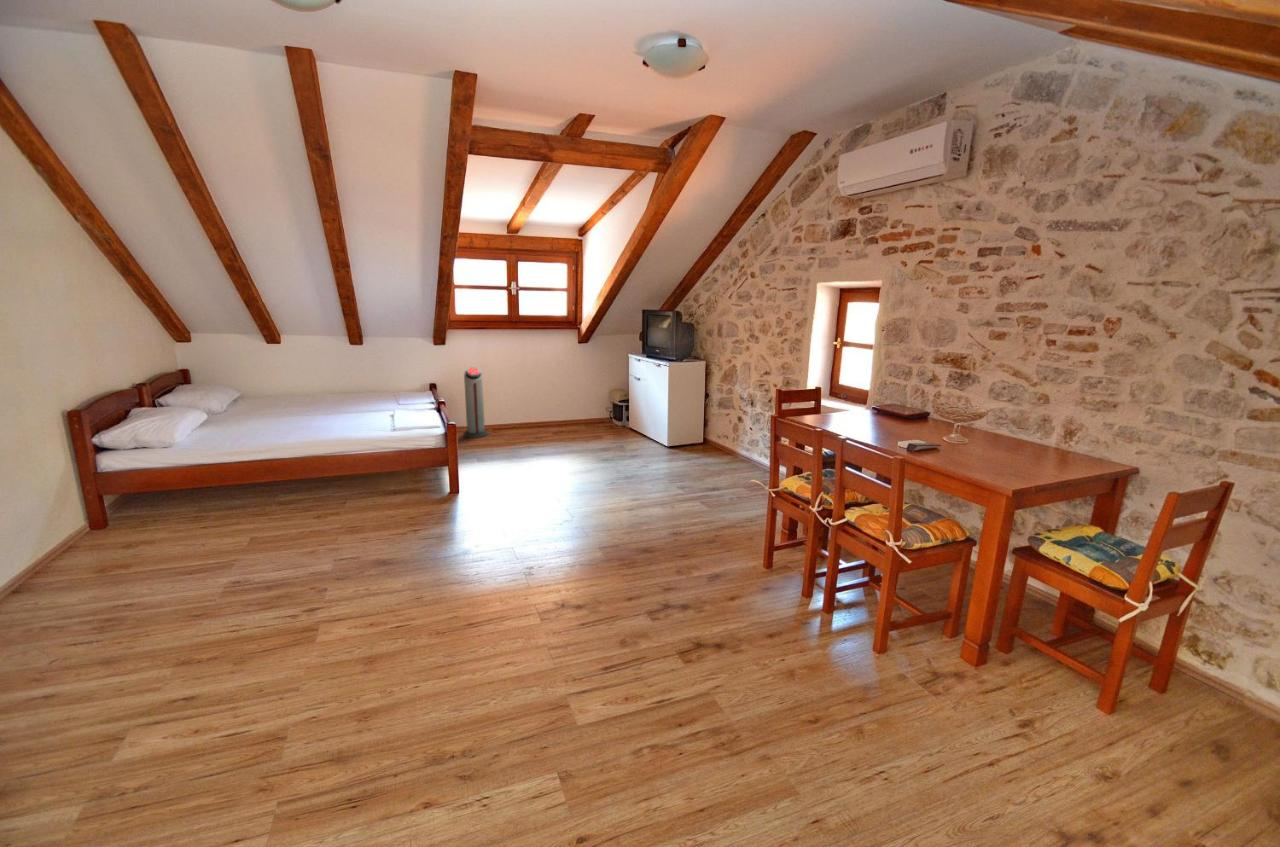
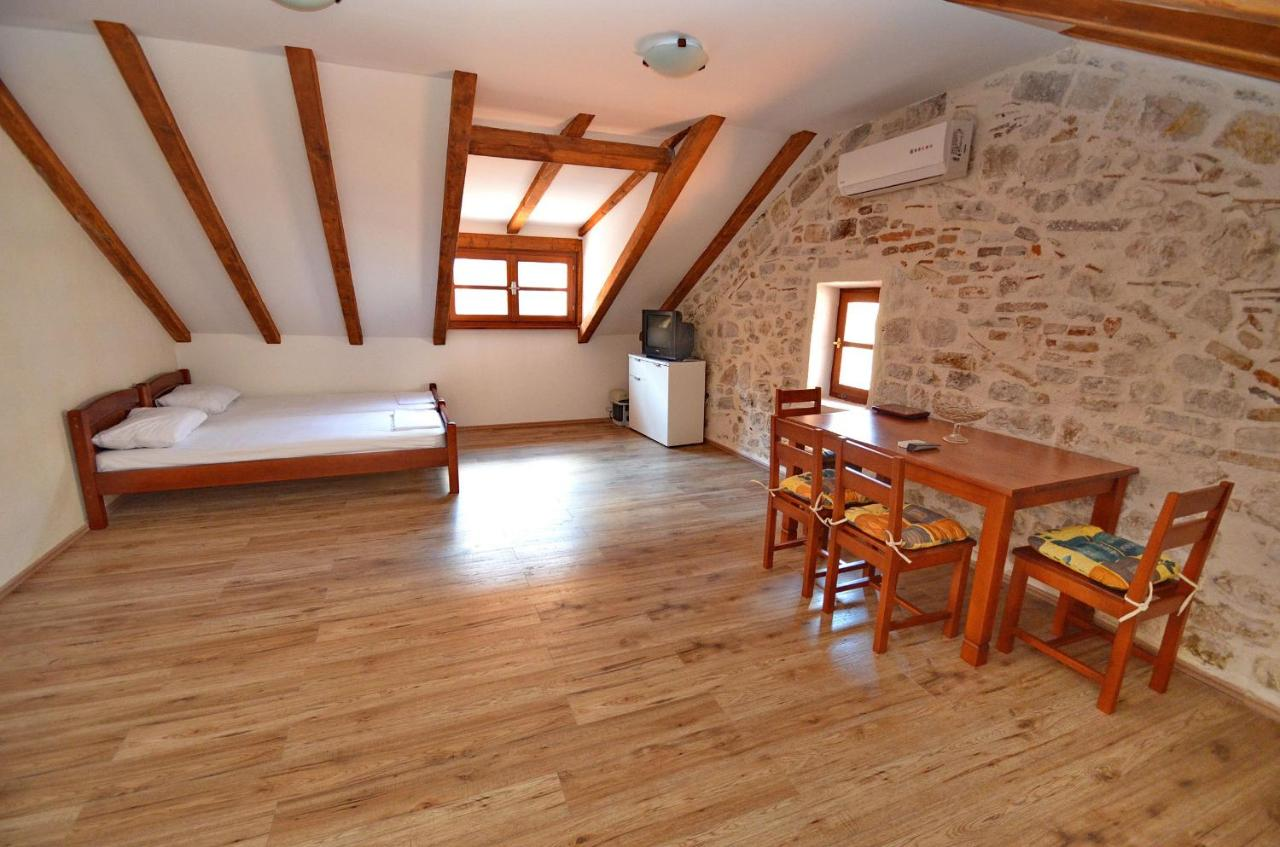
- air purifier (474, 401)
